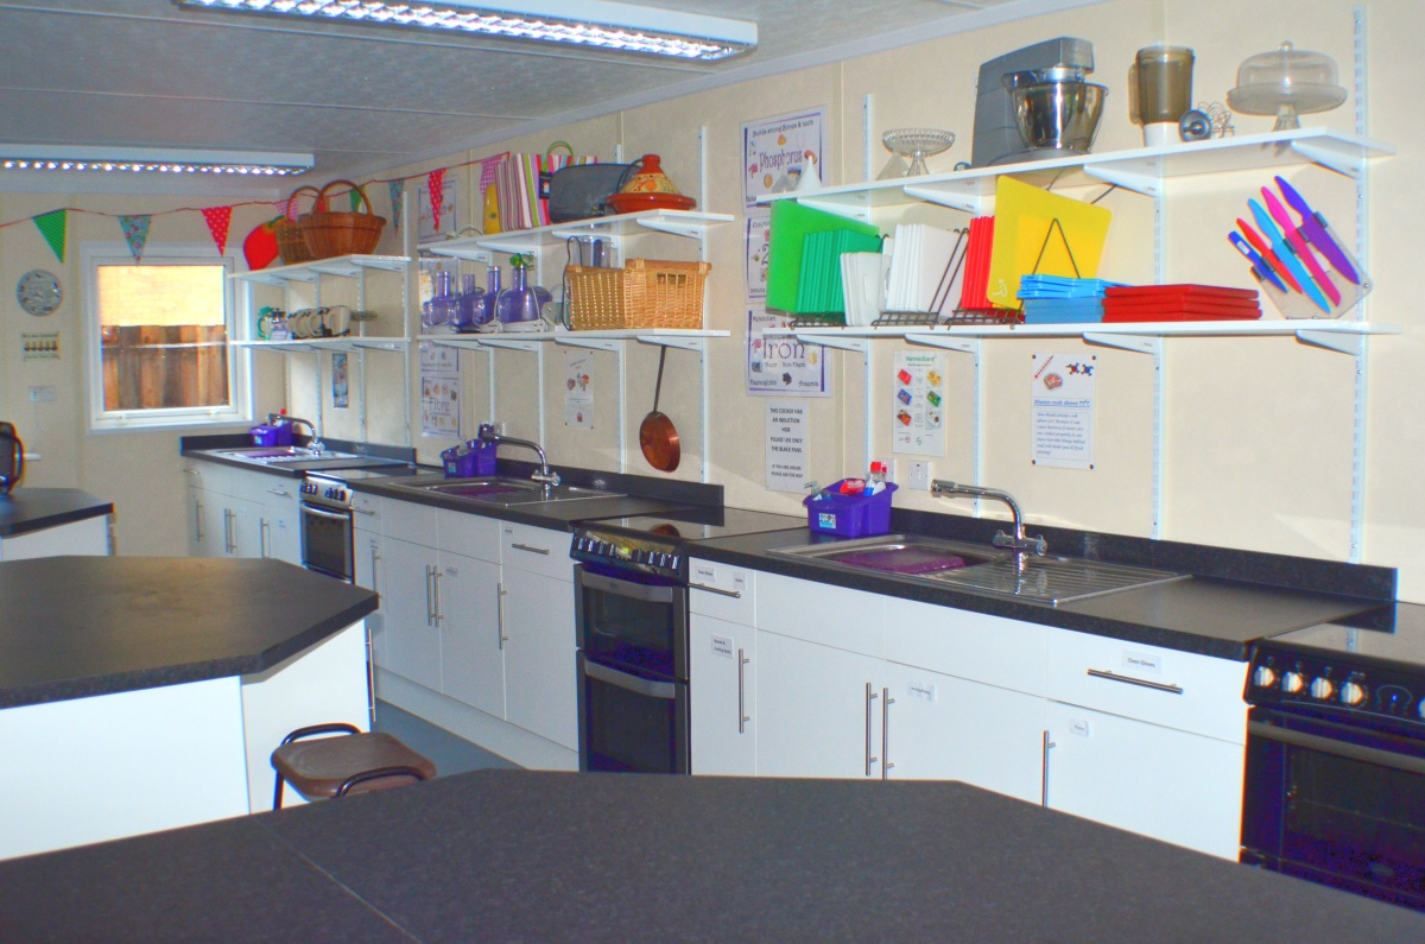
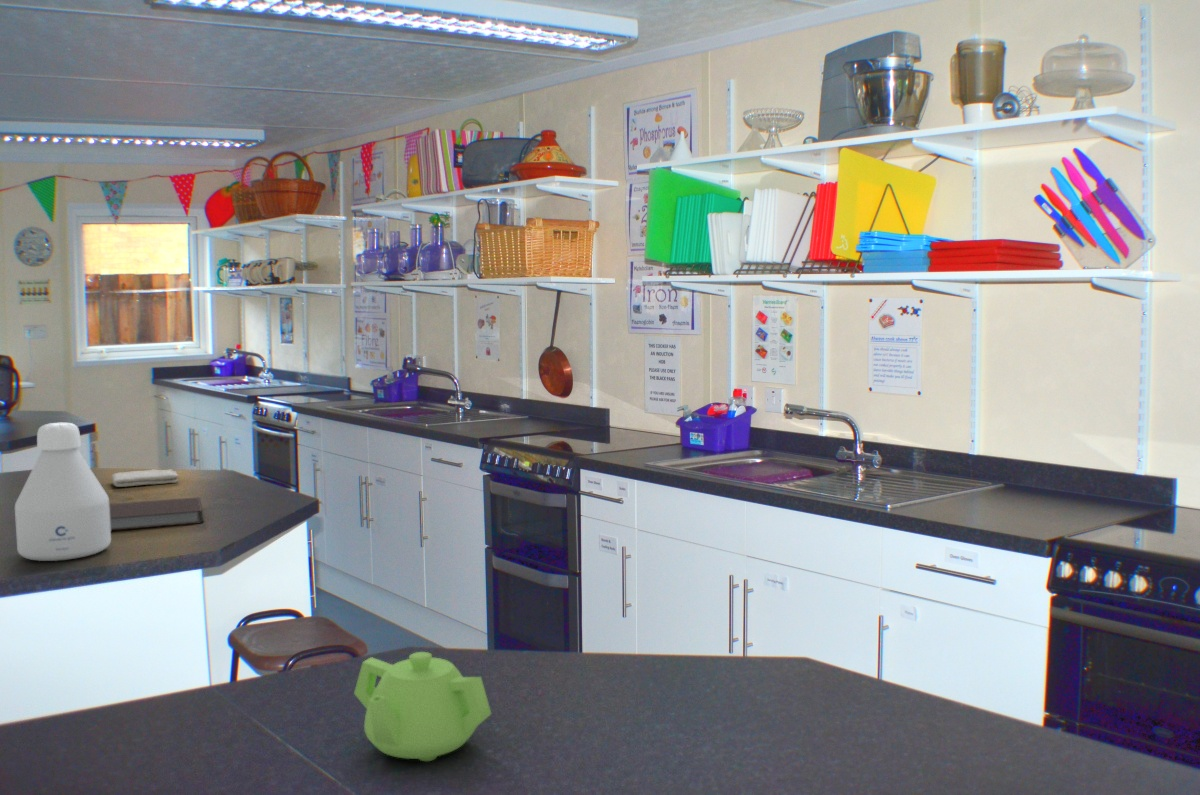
+ notebook (147, 513)
+ bottle (62, 488)
+ teapot (414, 703)
+ washcloth (145, 477)
